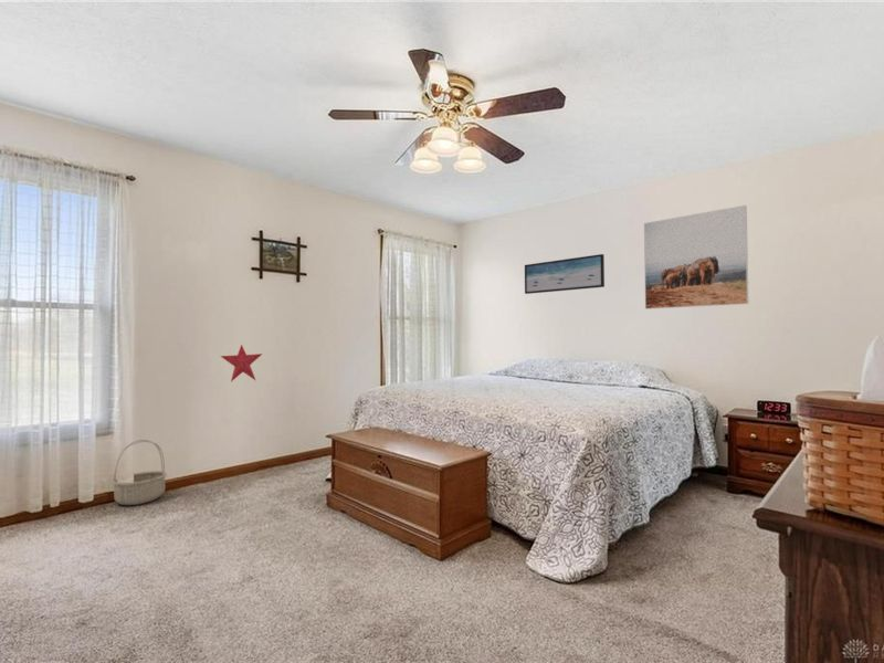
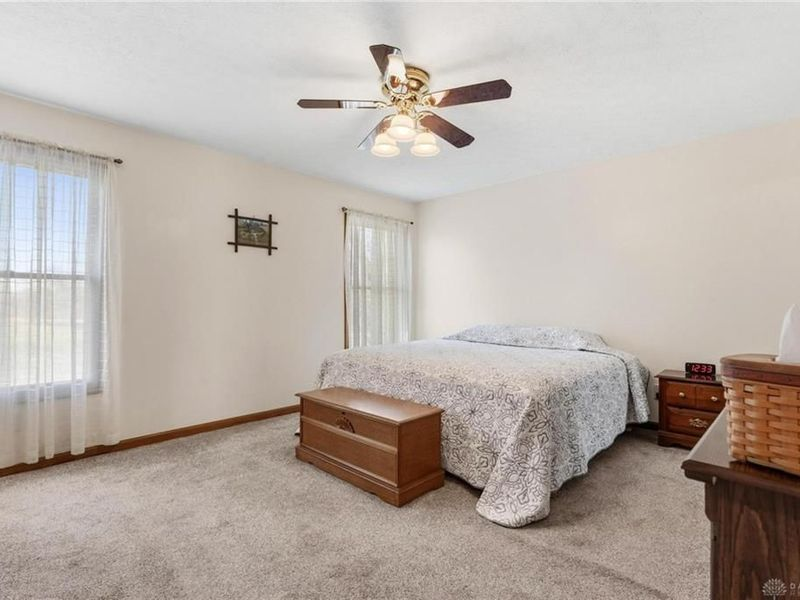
- wall art (561, 275)
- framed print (692, 261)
- decorative star (242, 362)
- basket (140, 472)
